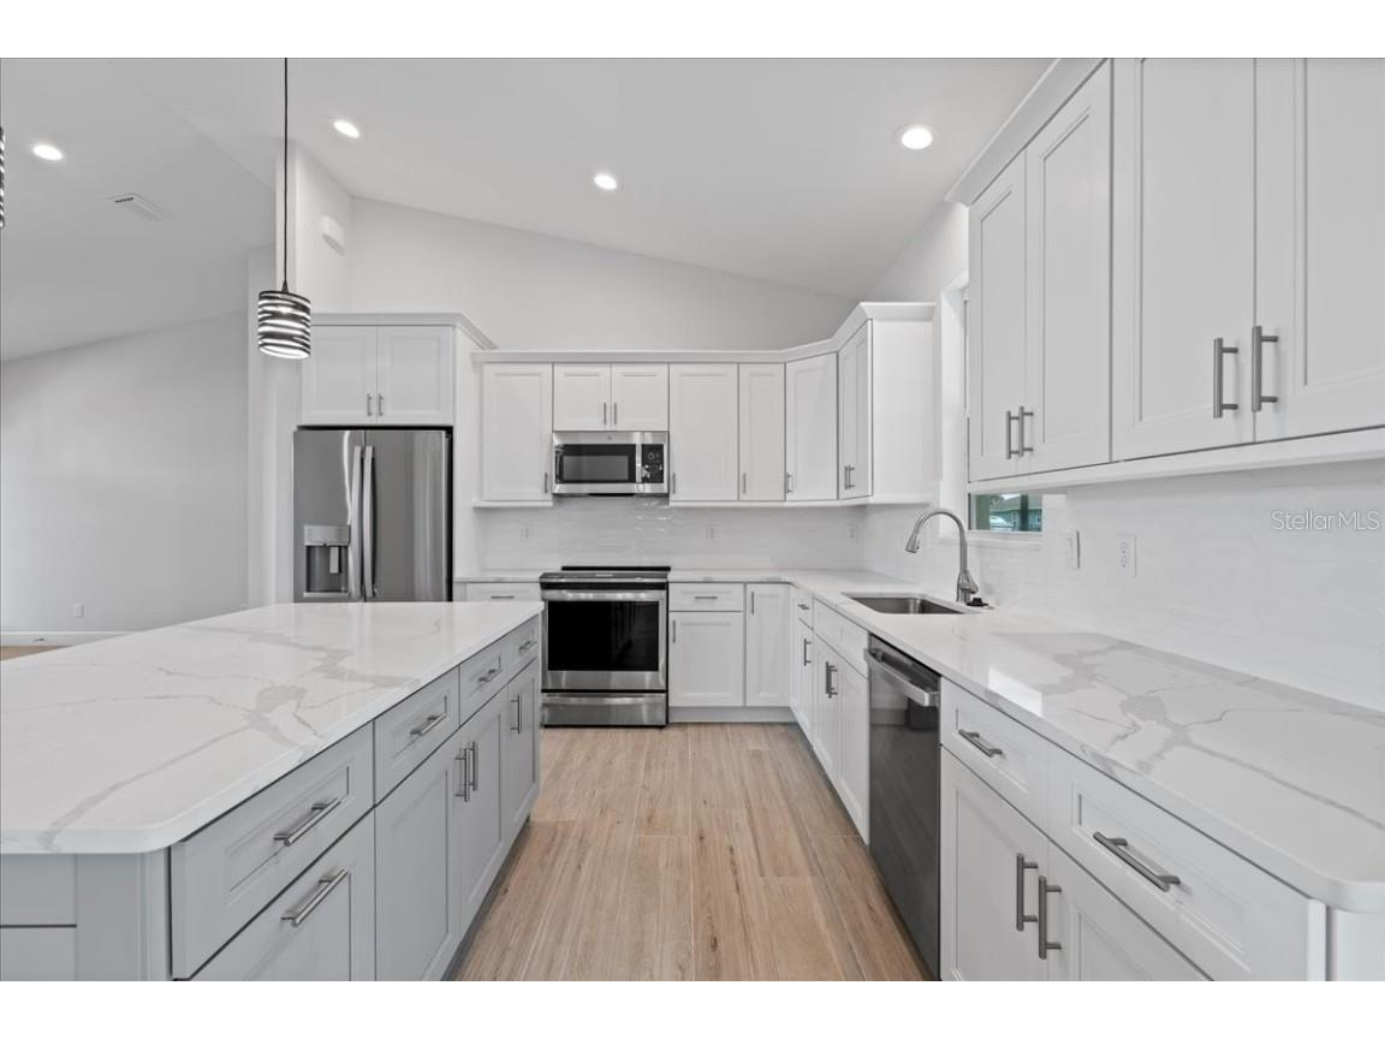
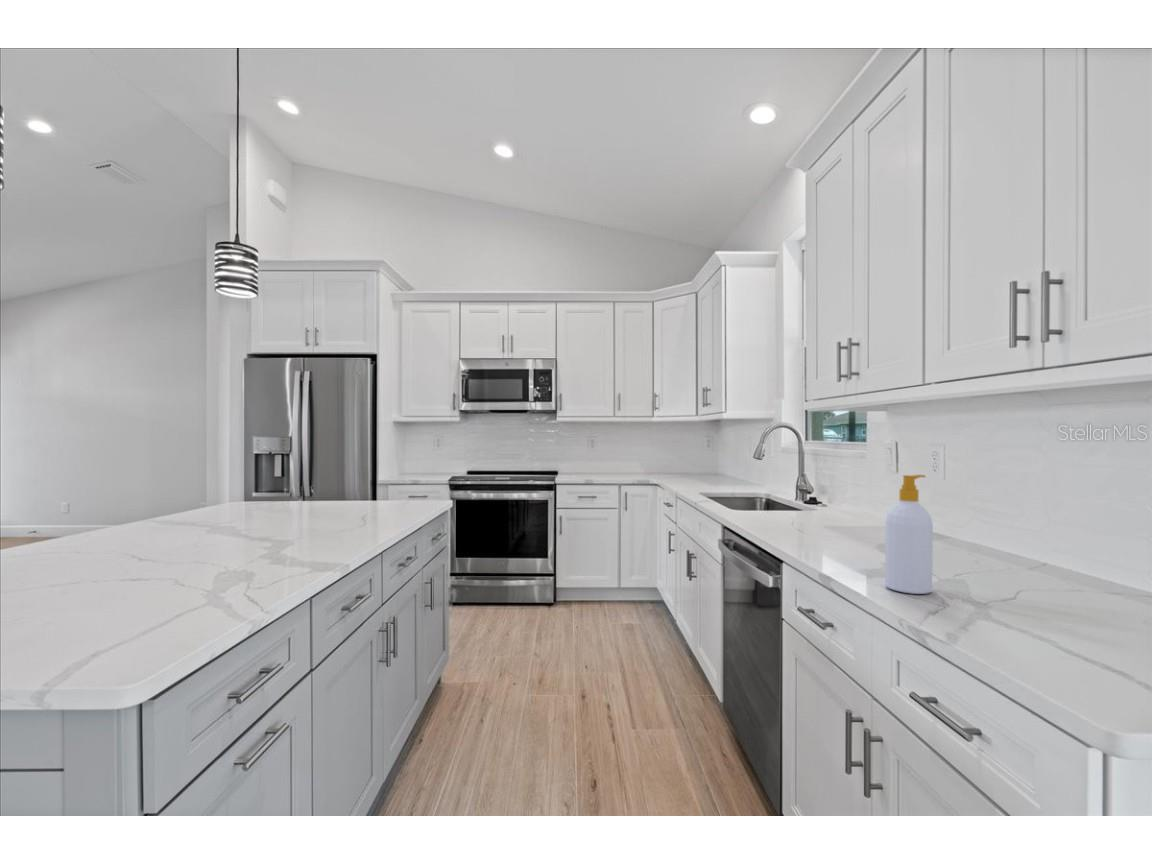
+ soap bottle (909, 531)
